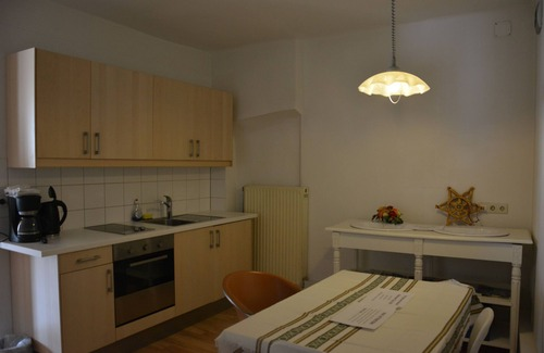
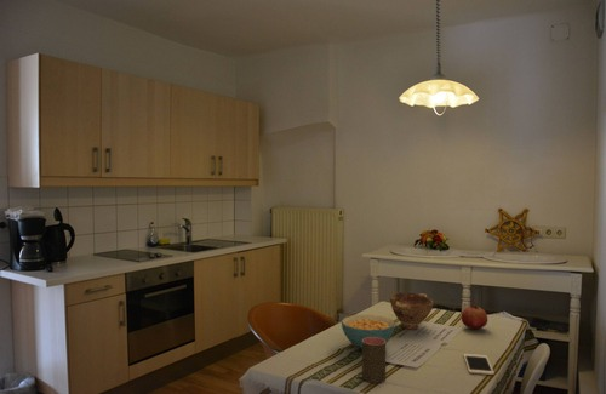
+ bowl (411, 312)
+ cell phone (478, 364)
+ cereal bowl (367, 335)
+ cup (373, 359)
+ fruit (474, 316)
